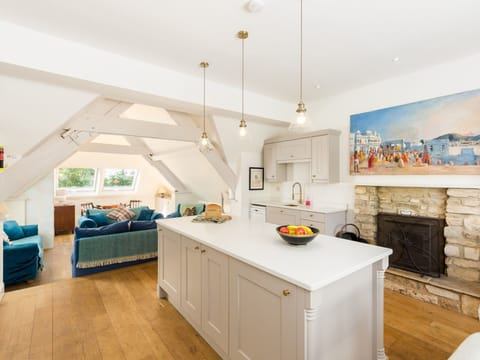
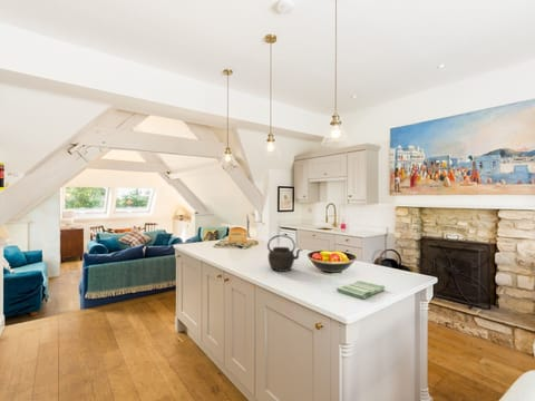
+ kettle (284, 252)
+ dish towel (360, 287)
